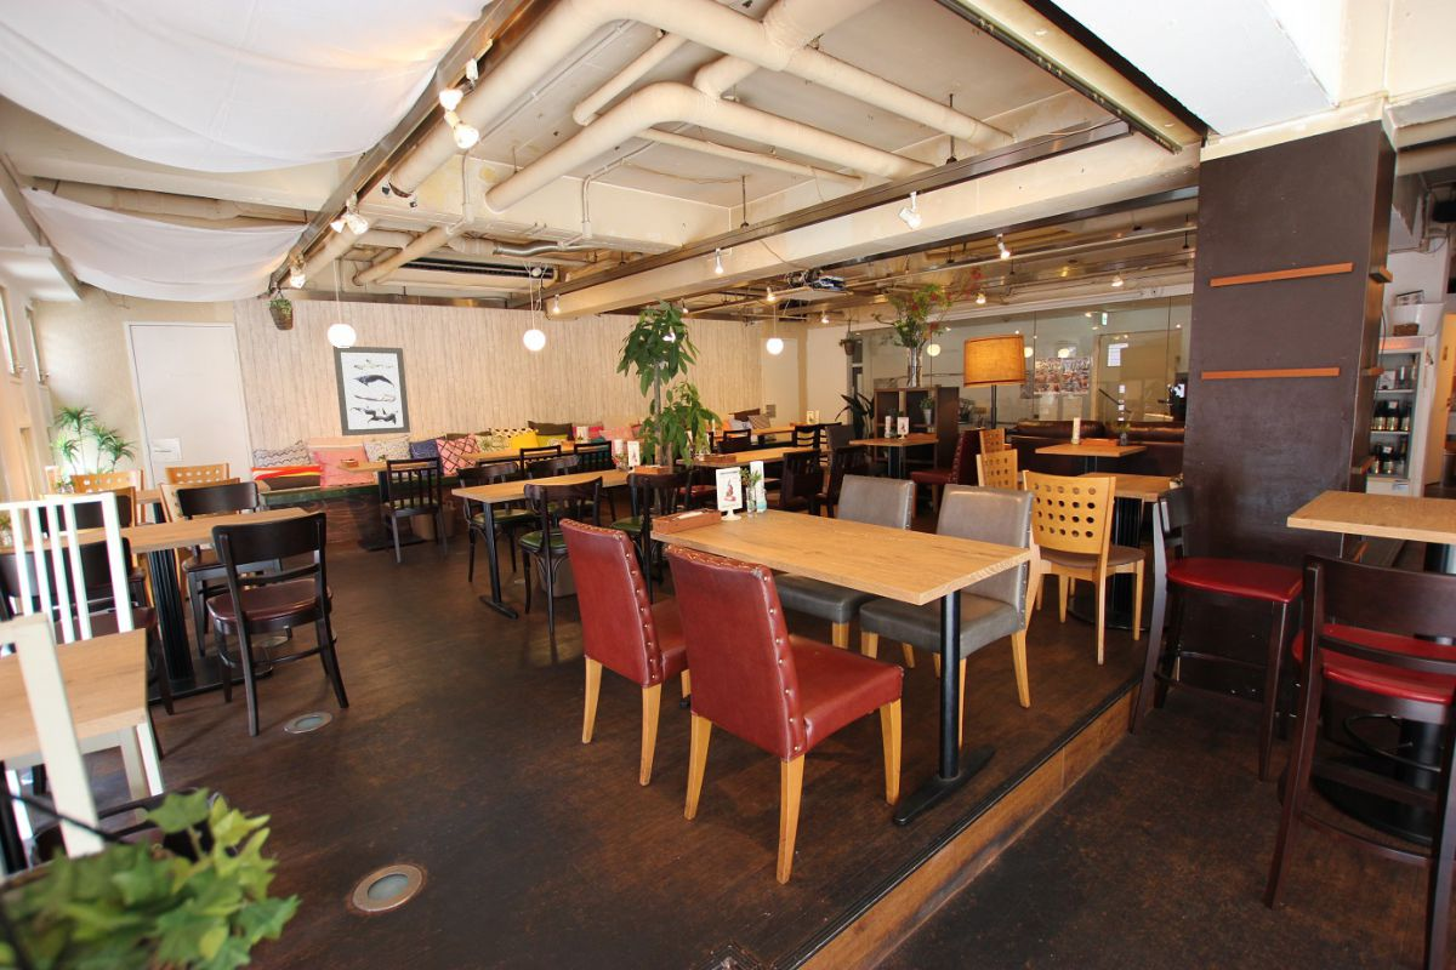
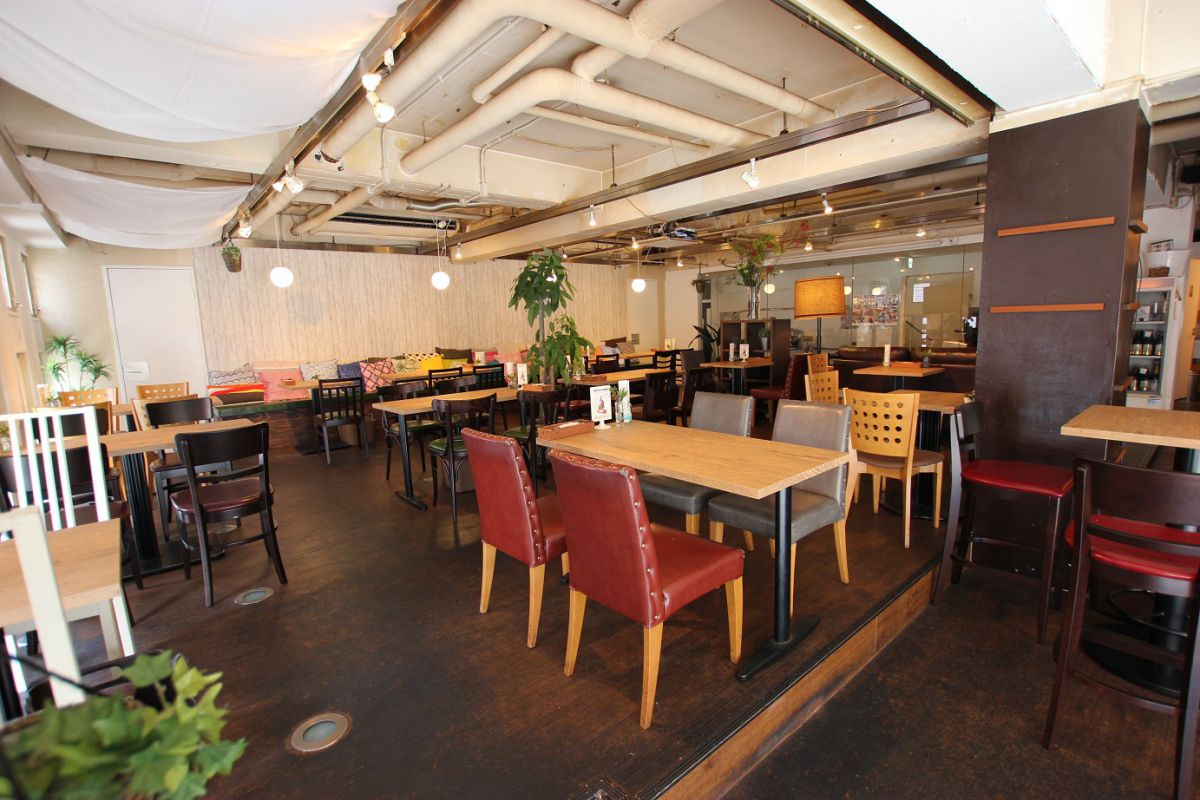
- wall art (372, 390)
